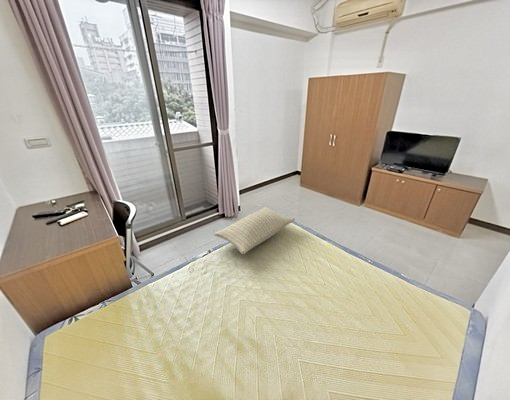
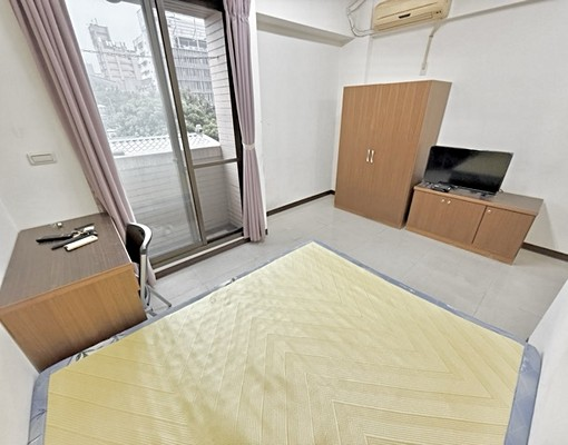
- pillow (256, 227)
